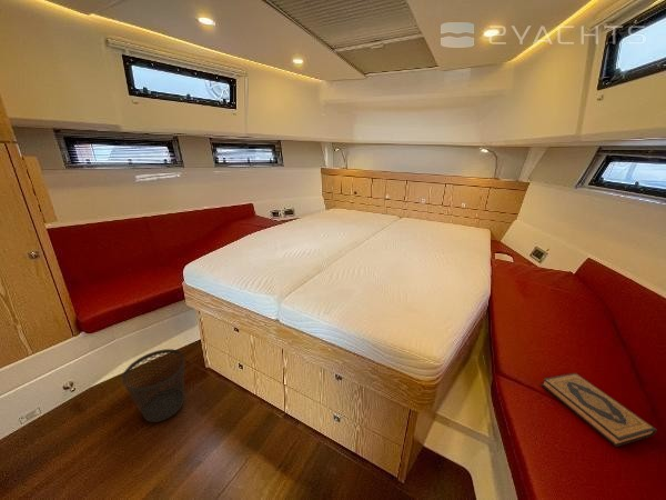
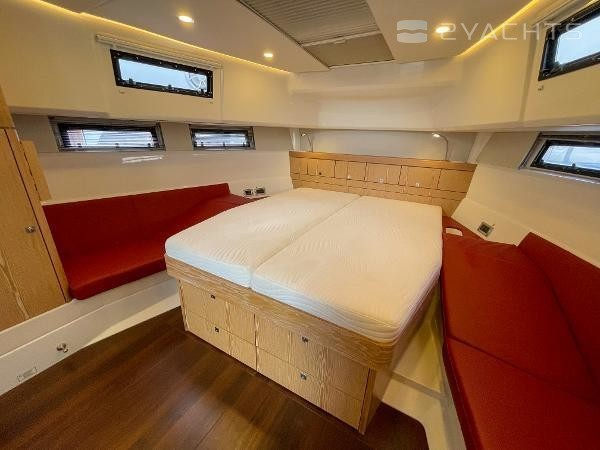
- wastebasket (160, 387)
- hardback book (593, 404)
